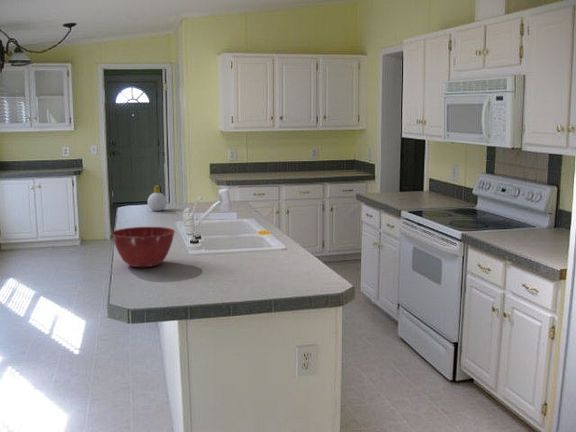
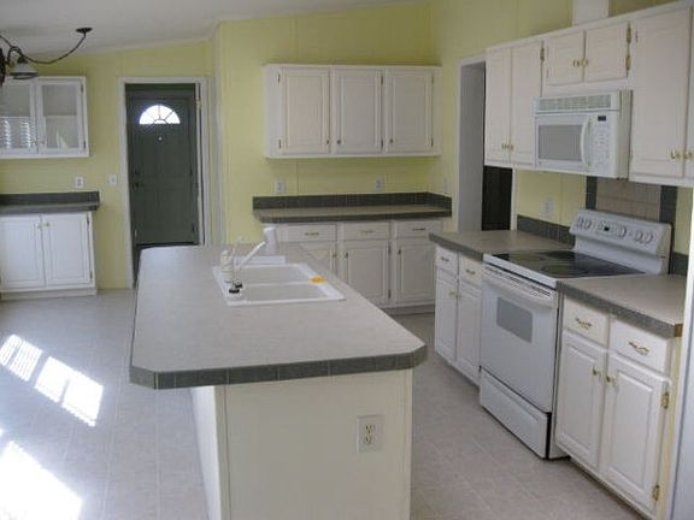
- soap bottle (157, 198)
- mixing bowl (143, 247)
